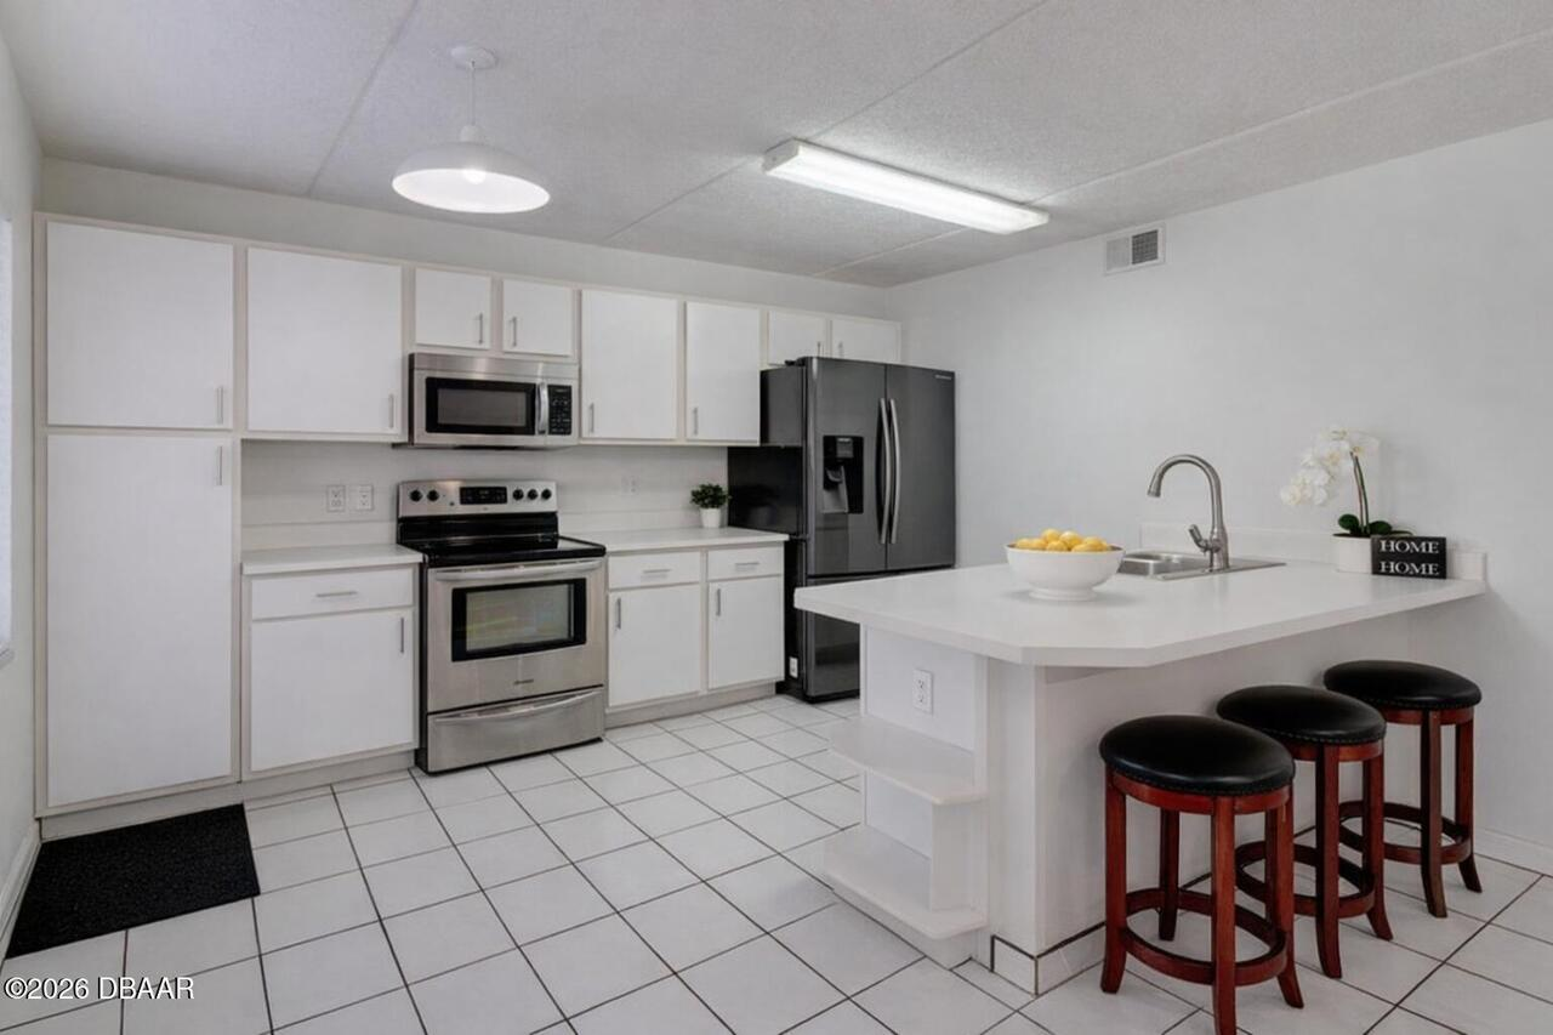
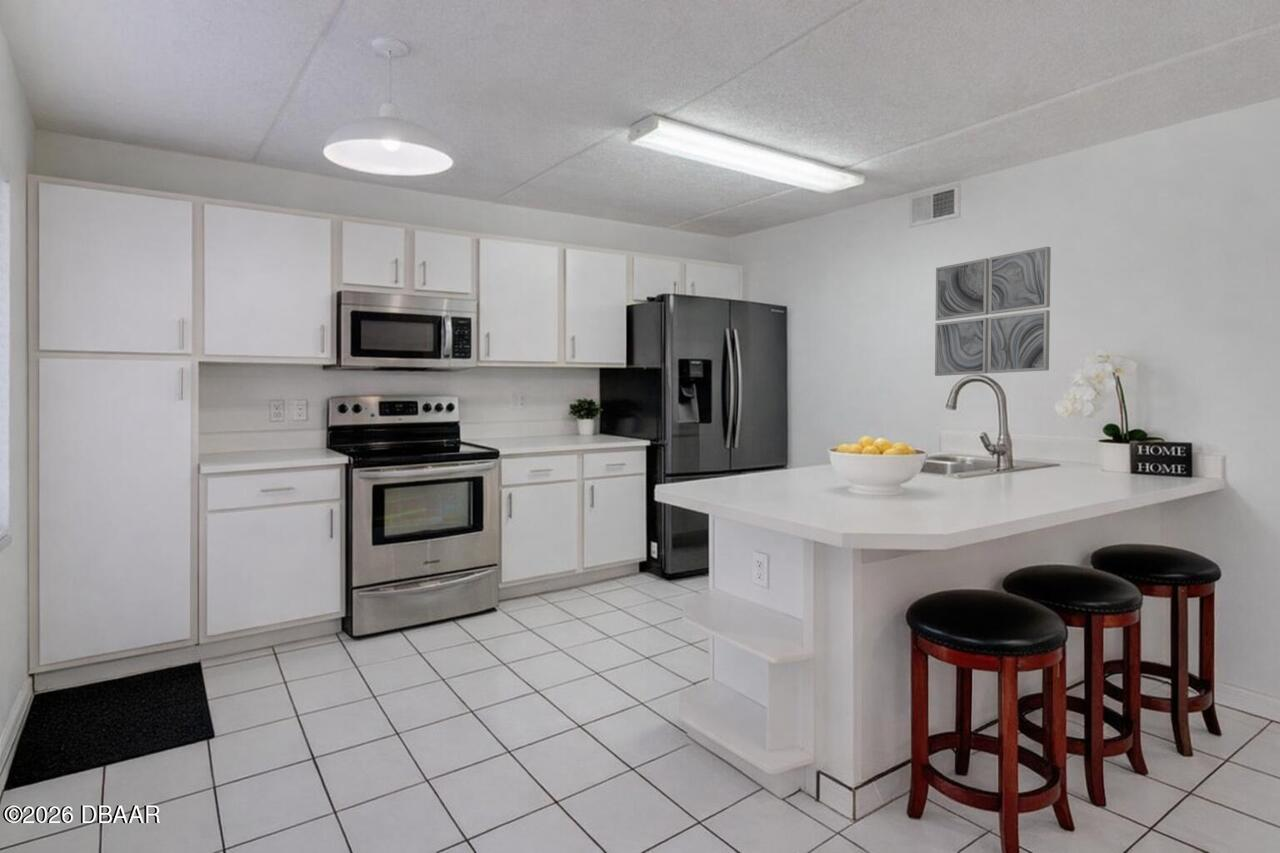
+ wall art (988, 314)
